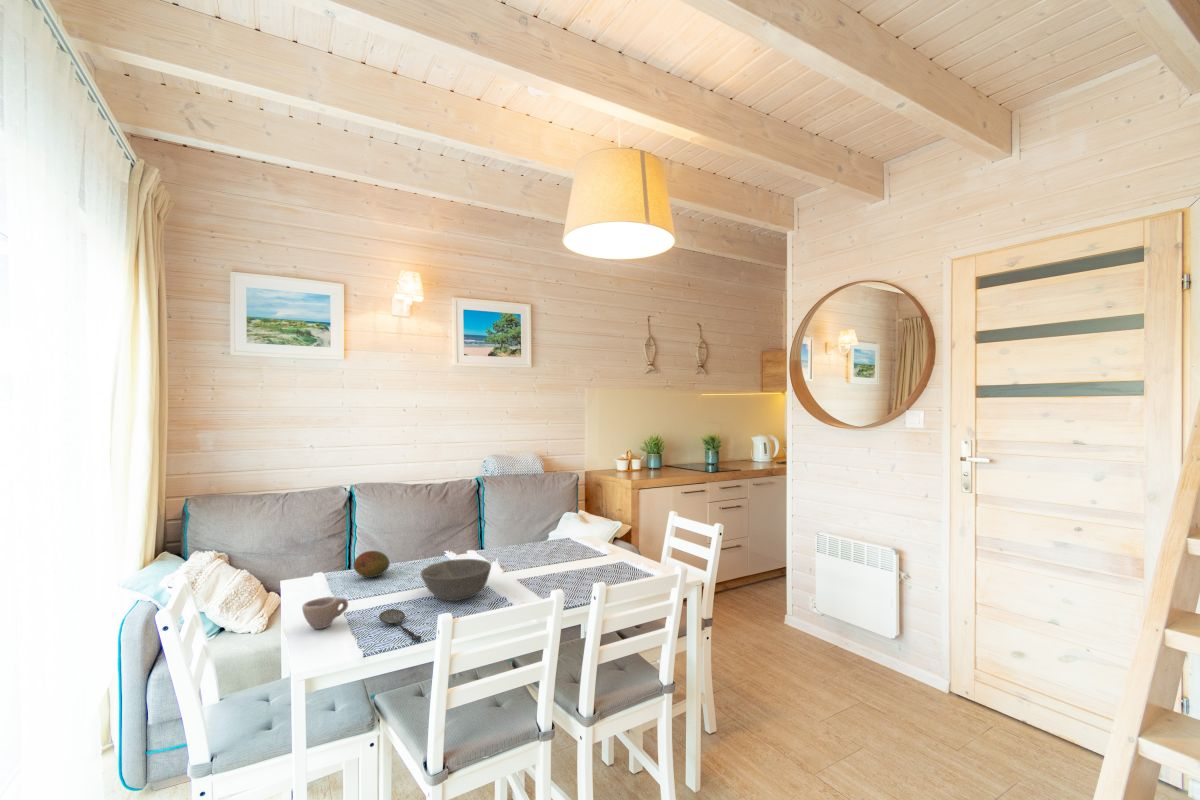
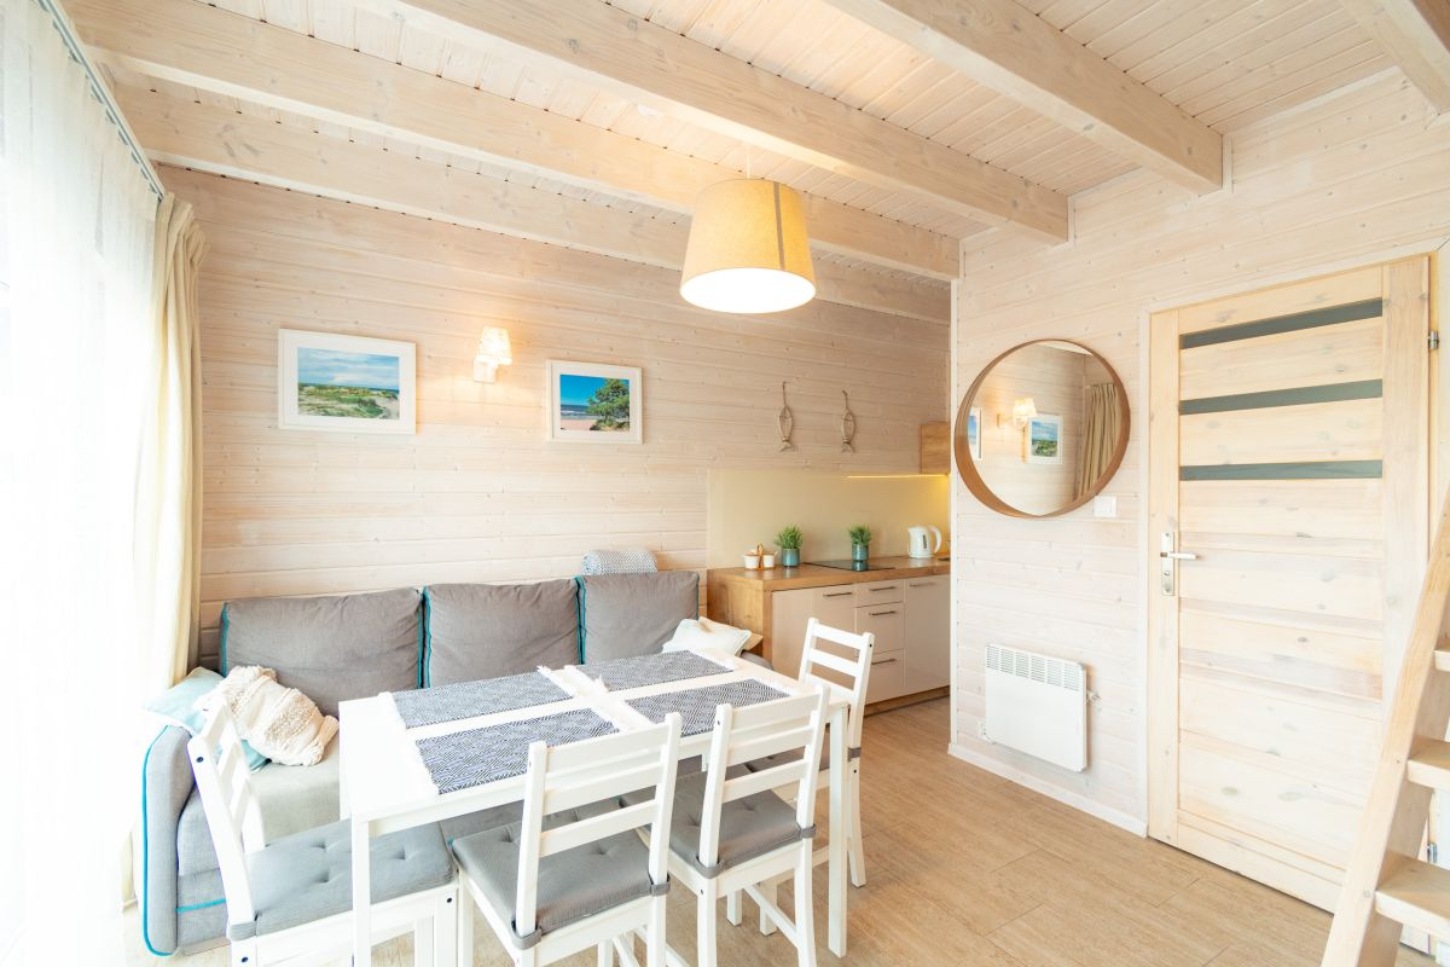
- bowl (456, 581)
- fruit (372, 563)
- spoon (401, 625)
- cup (325, 612)
